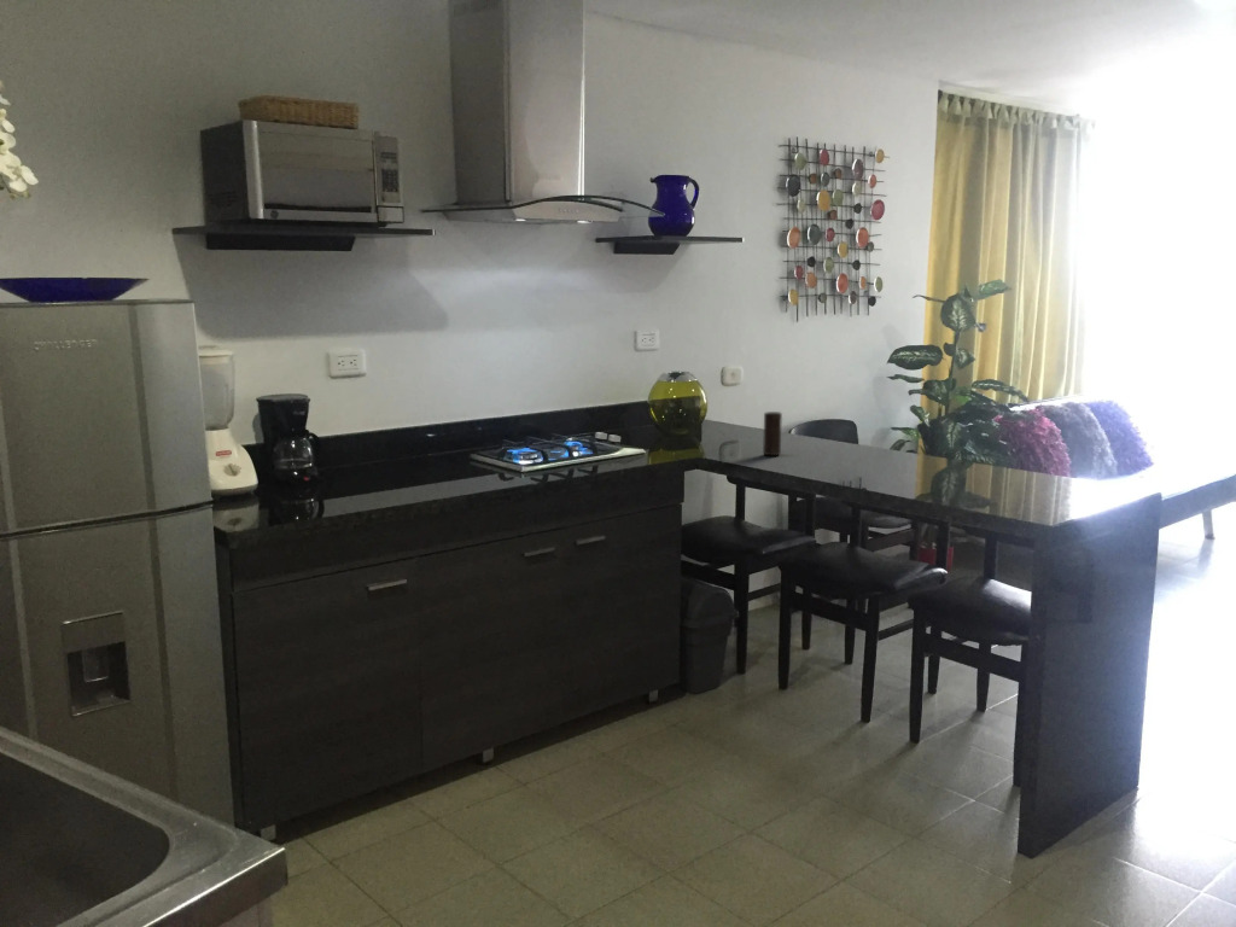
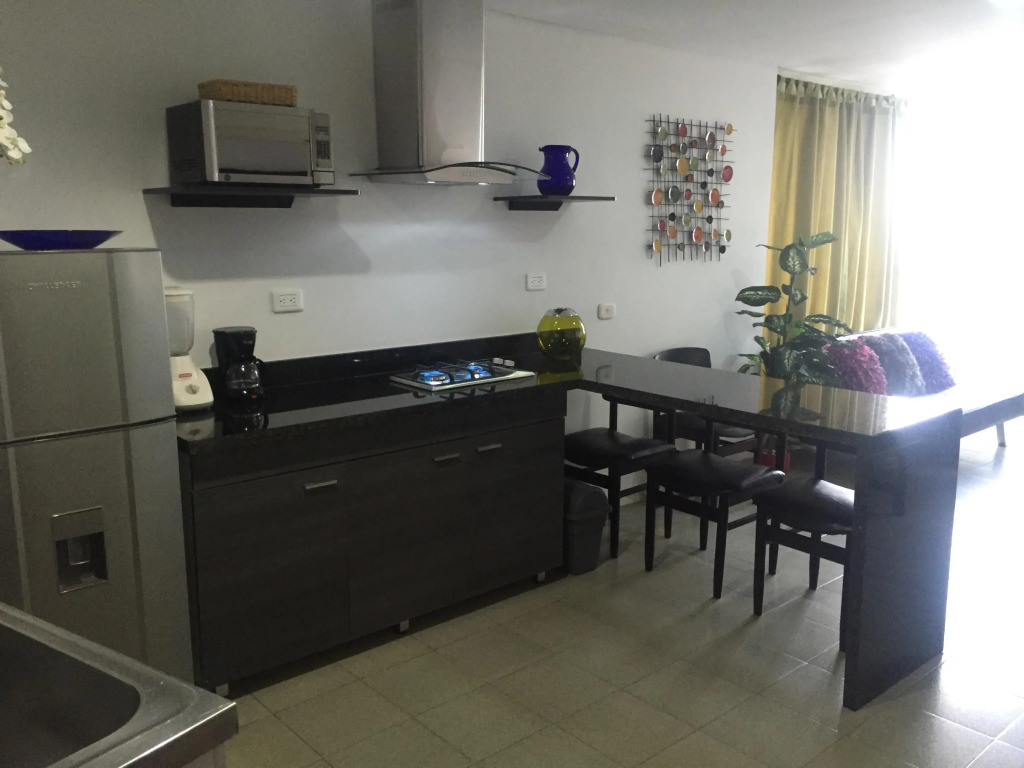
- candle (771, 433)
